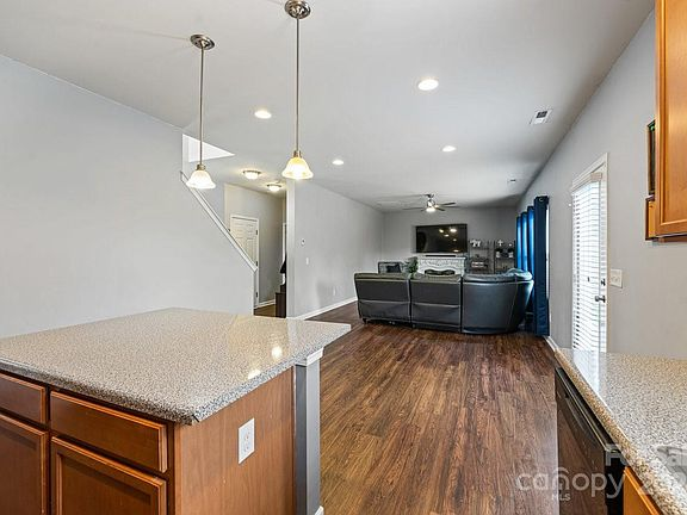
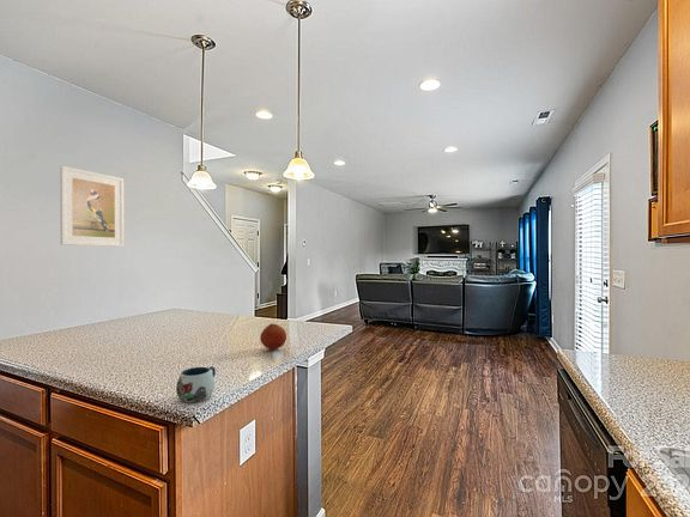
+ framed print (93, 208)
+ mug (199, 382)
+ fruit (273, 335)
